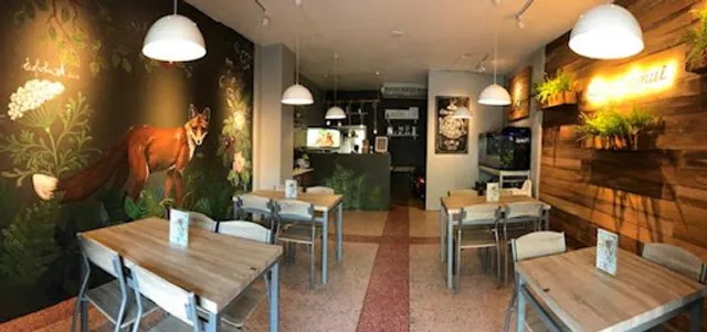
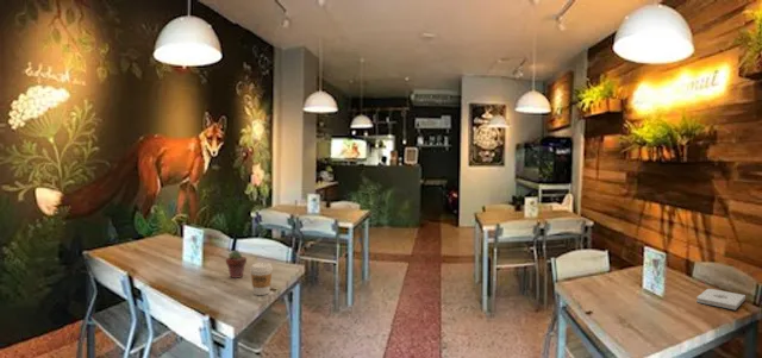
+ potted succulent (236, 263)
+ coffee cup (261, 278)
+ notepad (720, 297)
